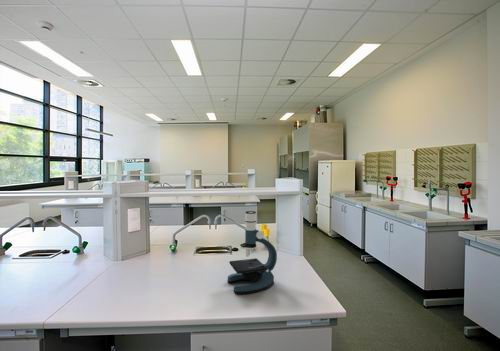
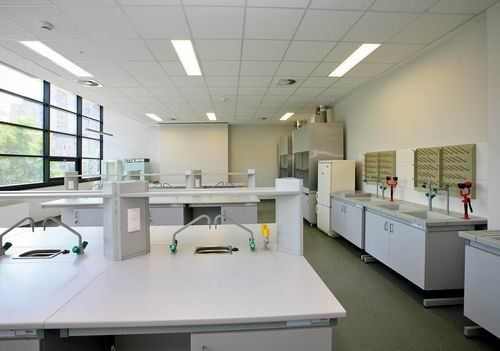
- microscope (253, 247)
